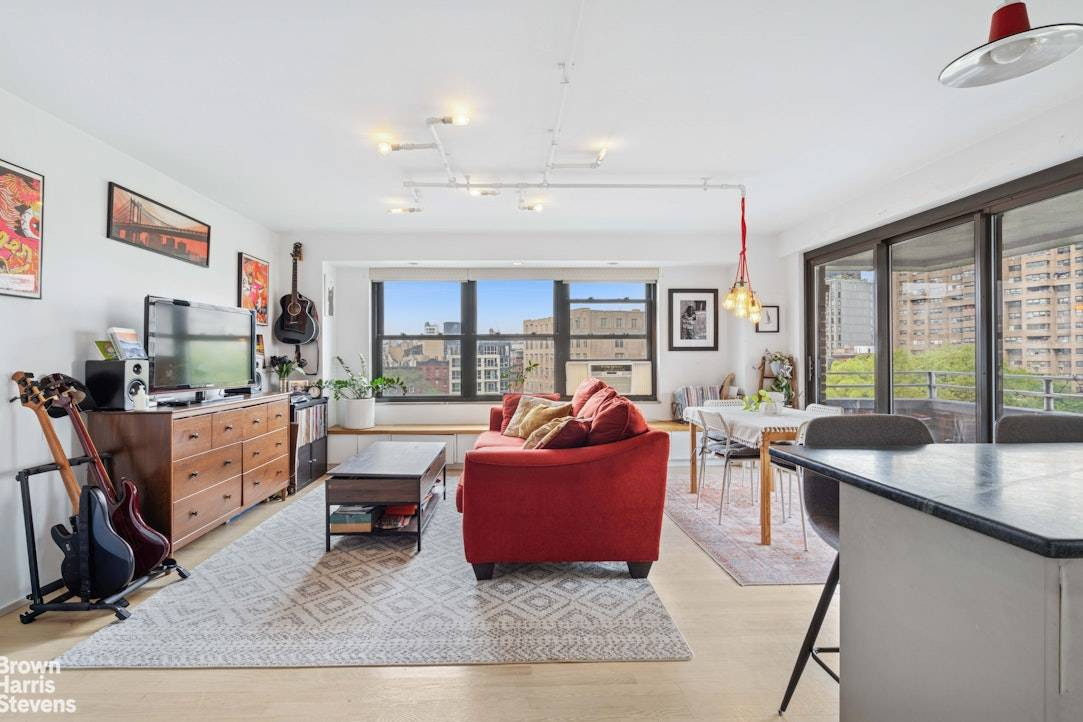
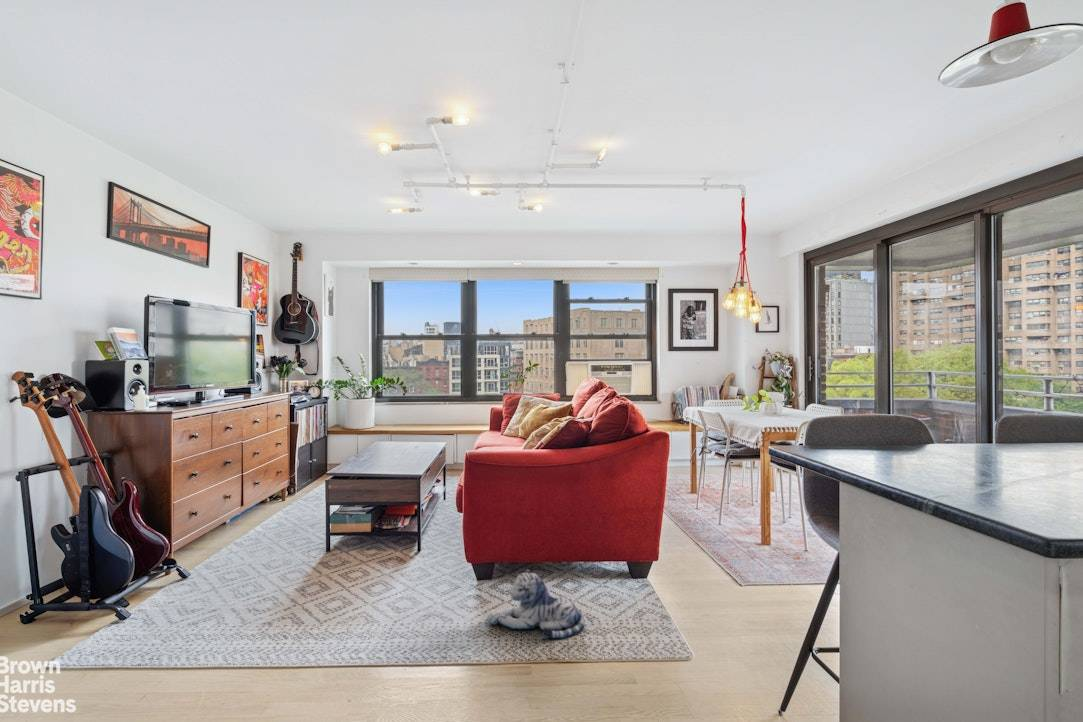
+ plush toy (535, 599)
